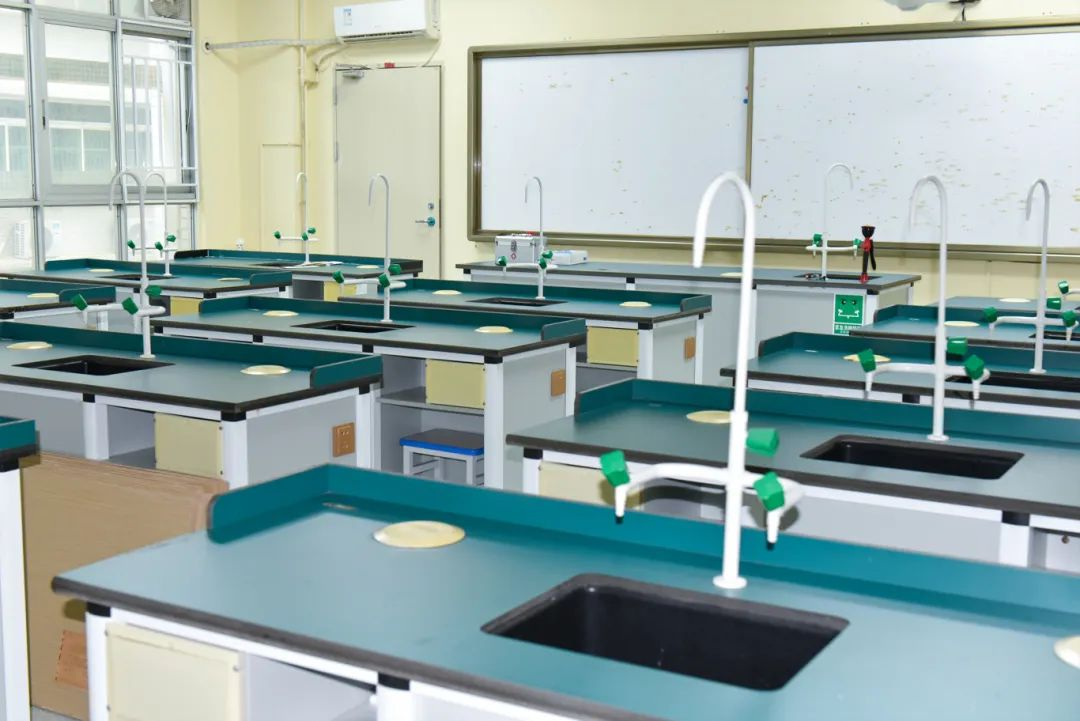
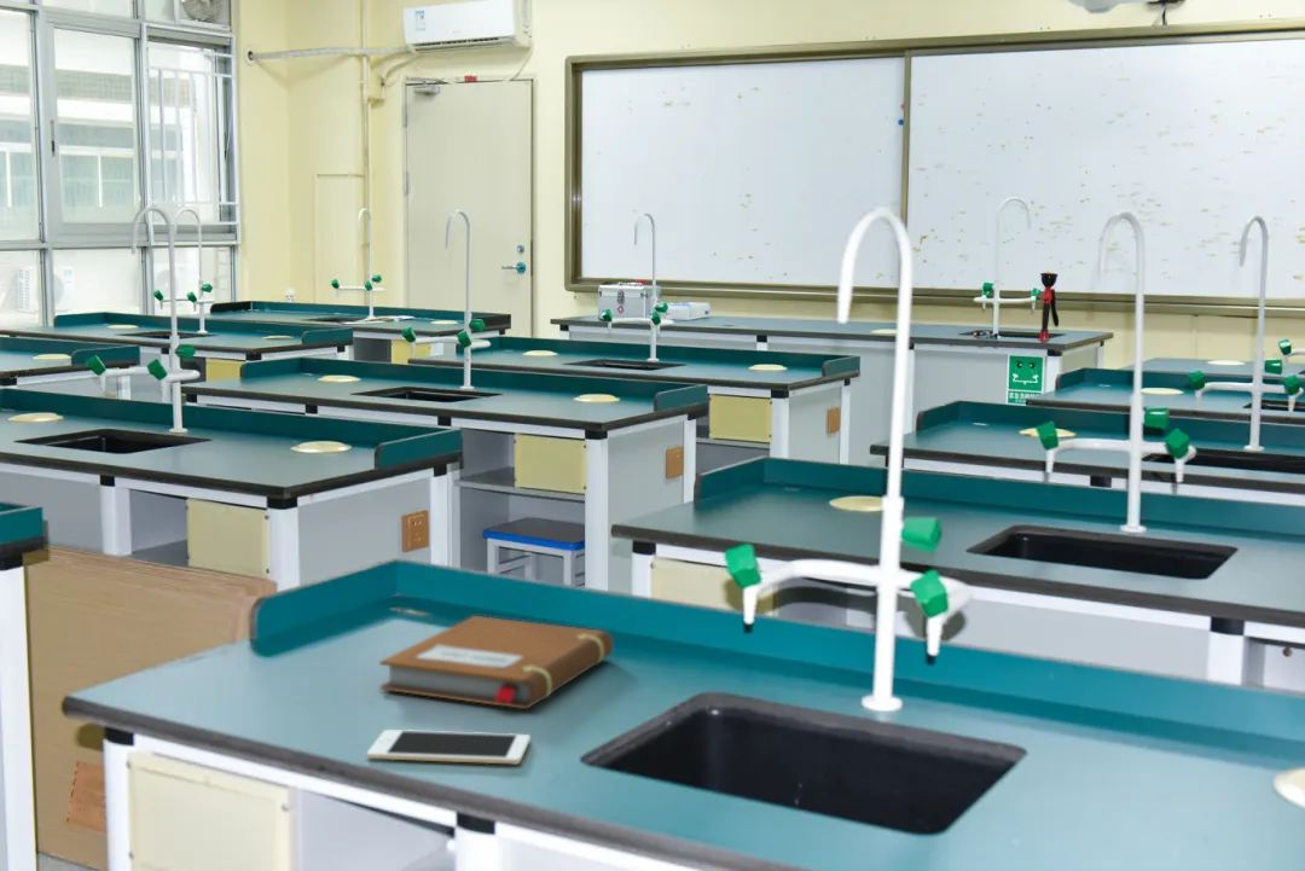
+ cell phone (450, 747)
+ notebook (499, 661)
